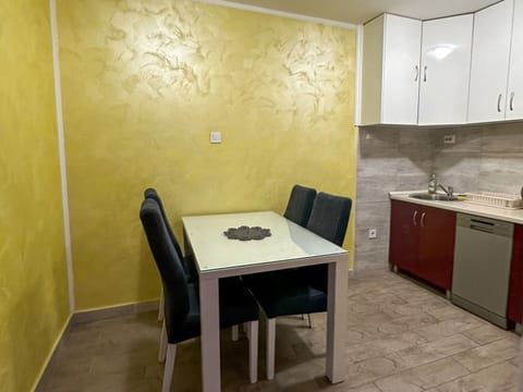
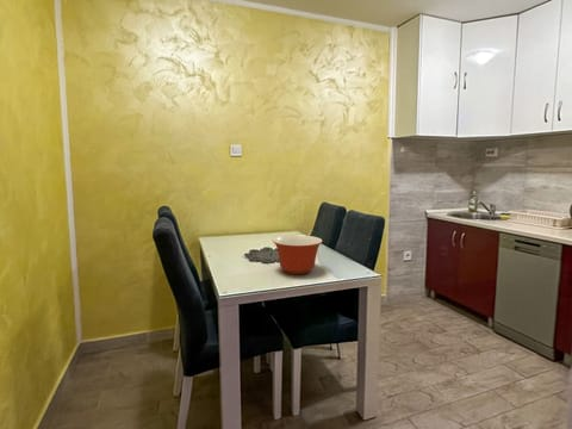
+ mixing bowl (297, 255)
